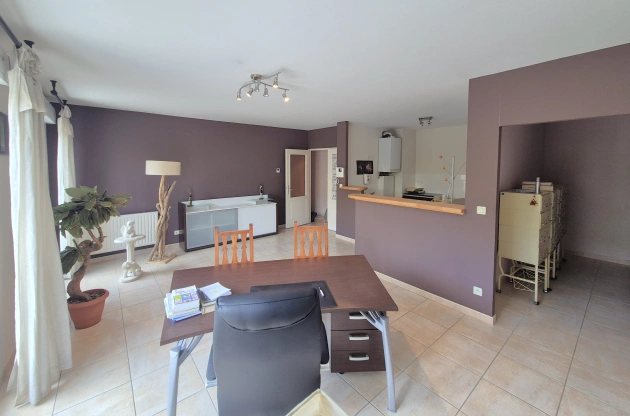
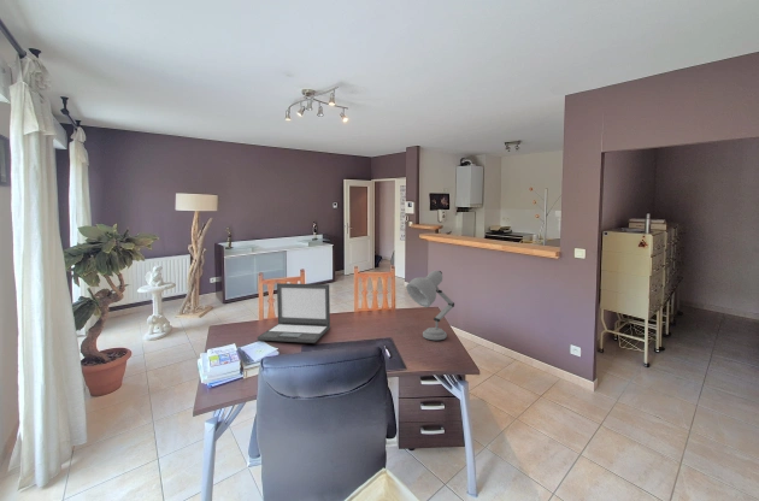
+ desk lamp (430, 303)
+ laptop (295, 311)
